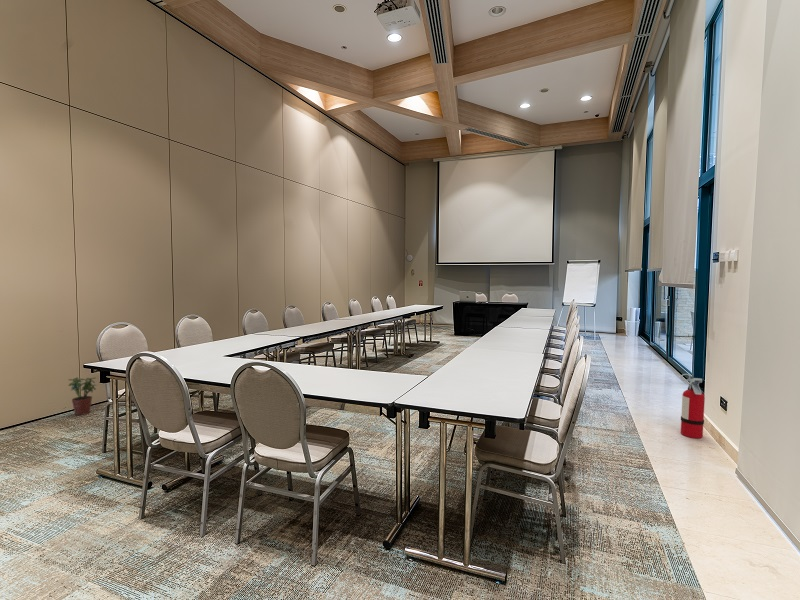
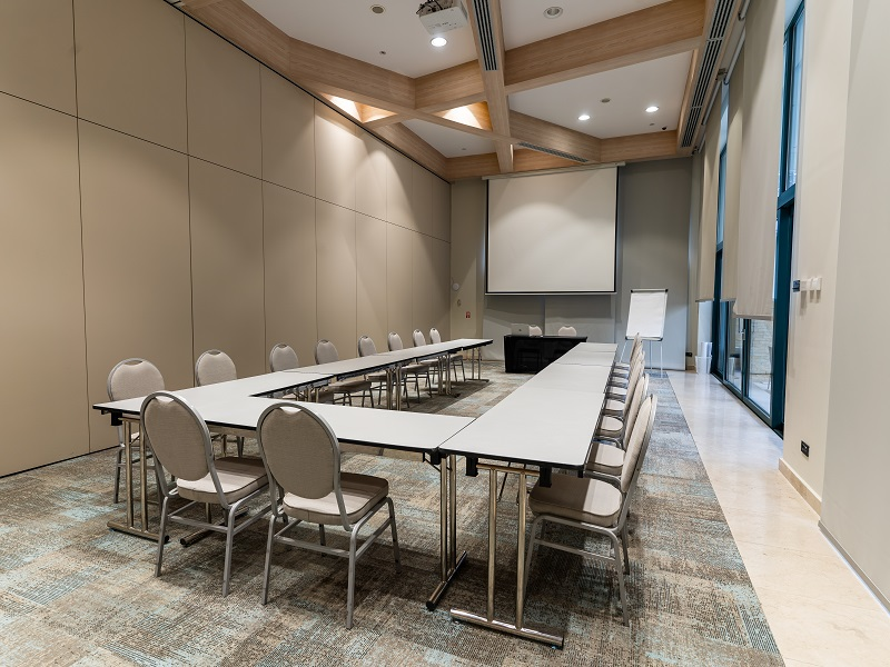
- potted plant (80, 394)
- fire extinguisher (691, 404)
